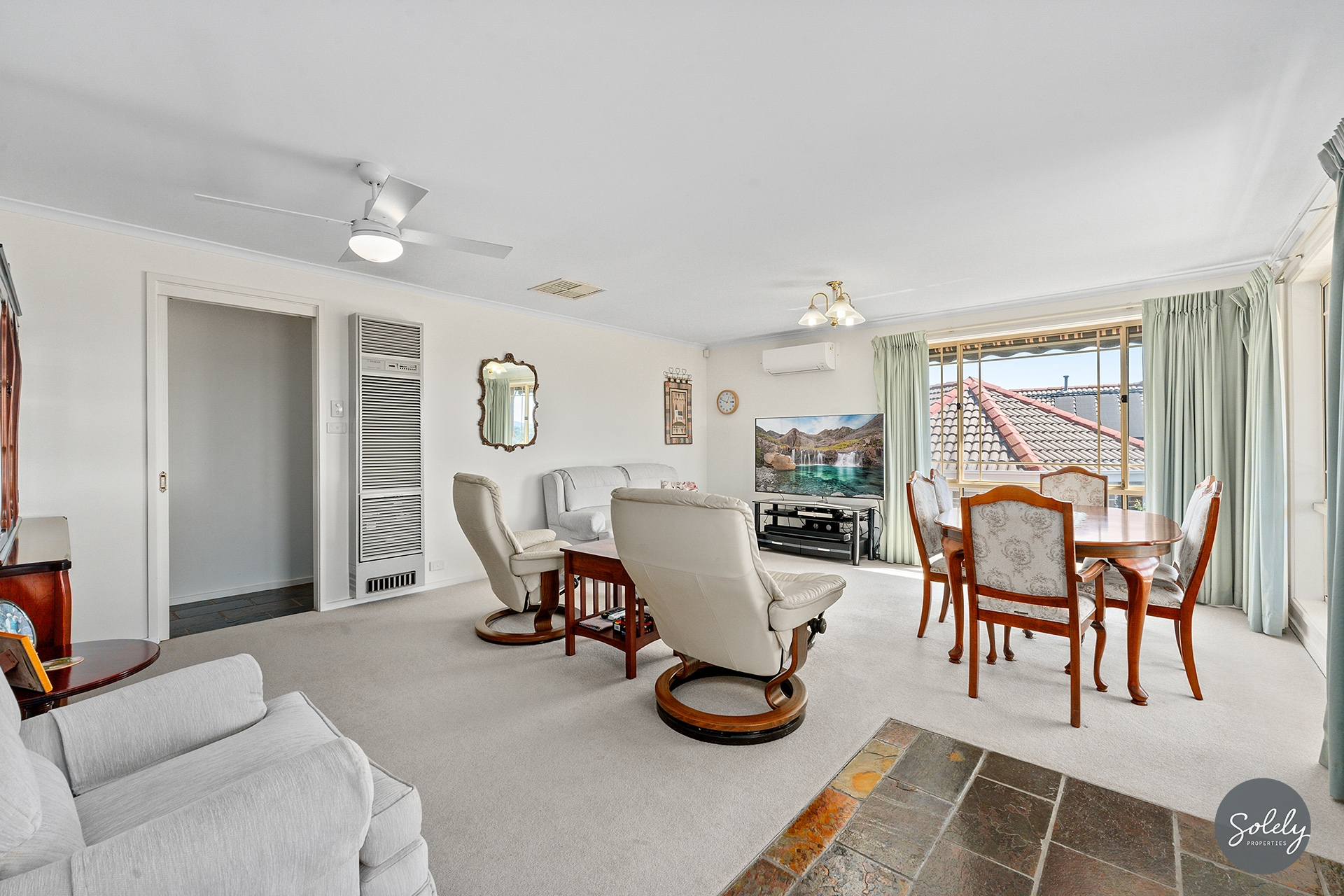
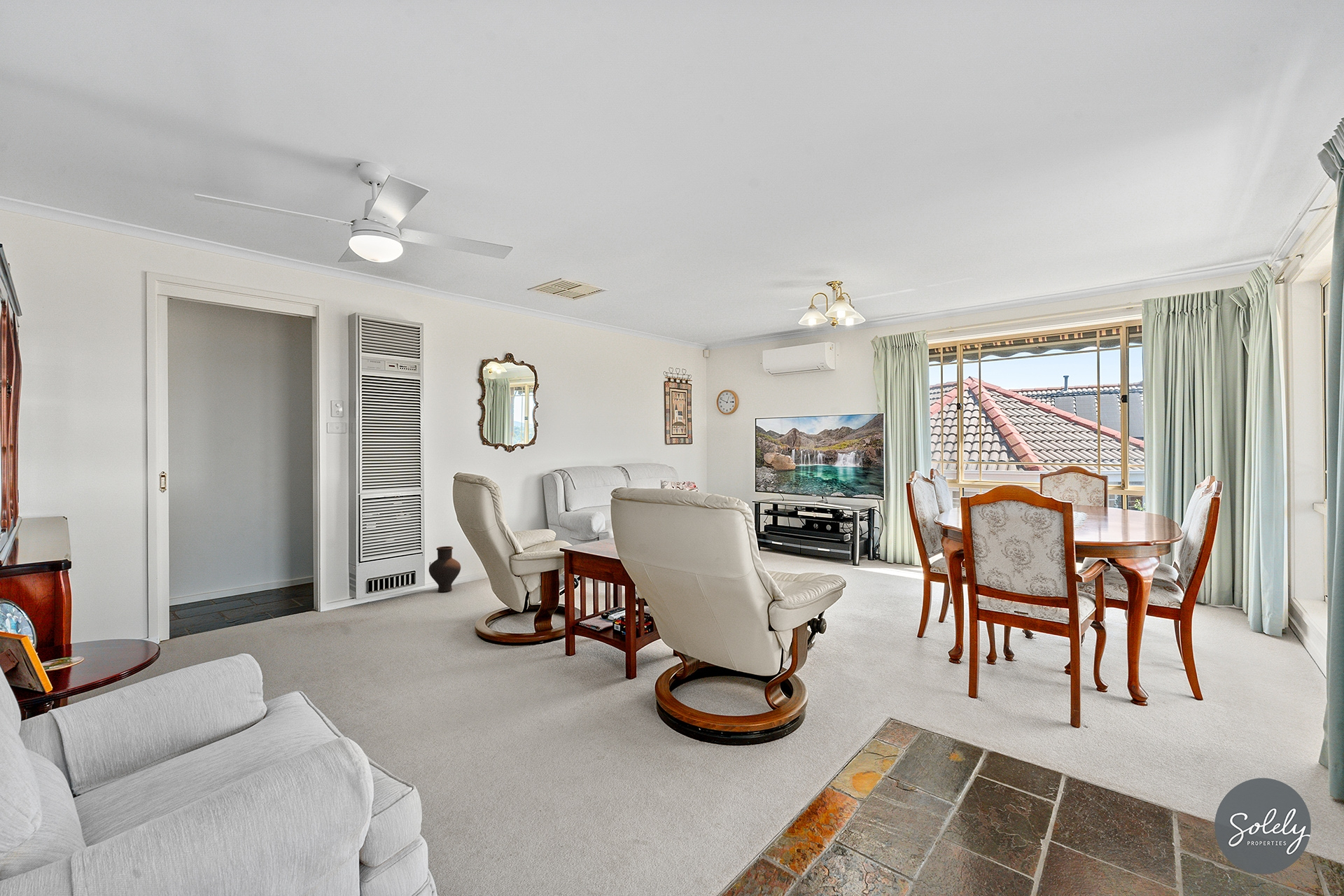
+ vase (444, 569)
